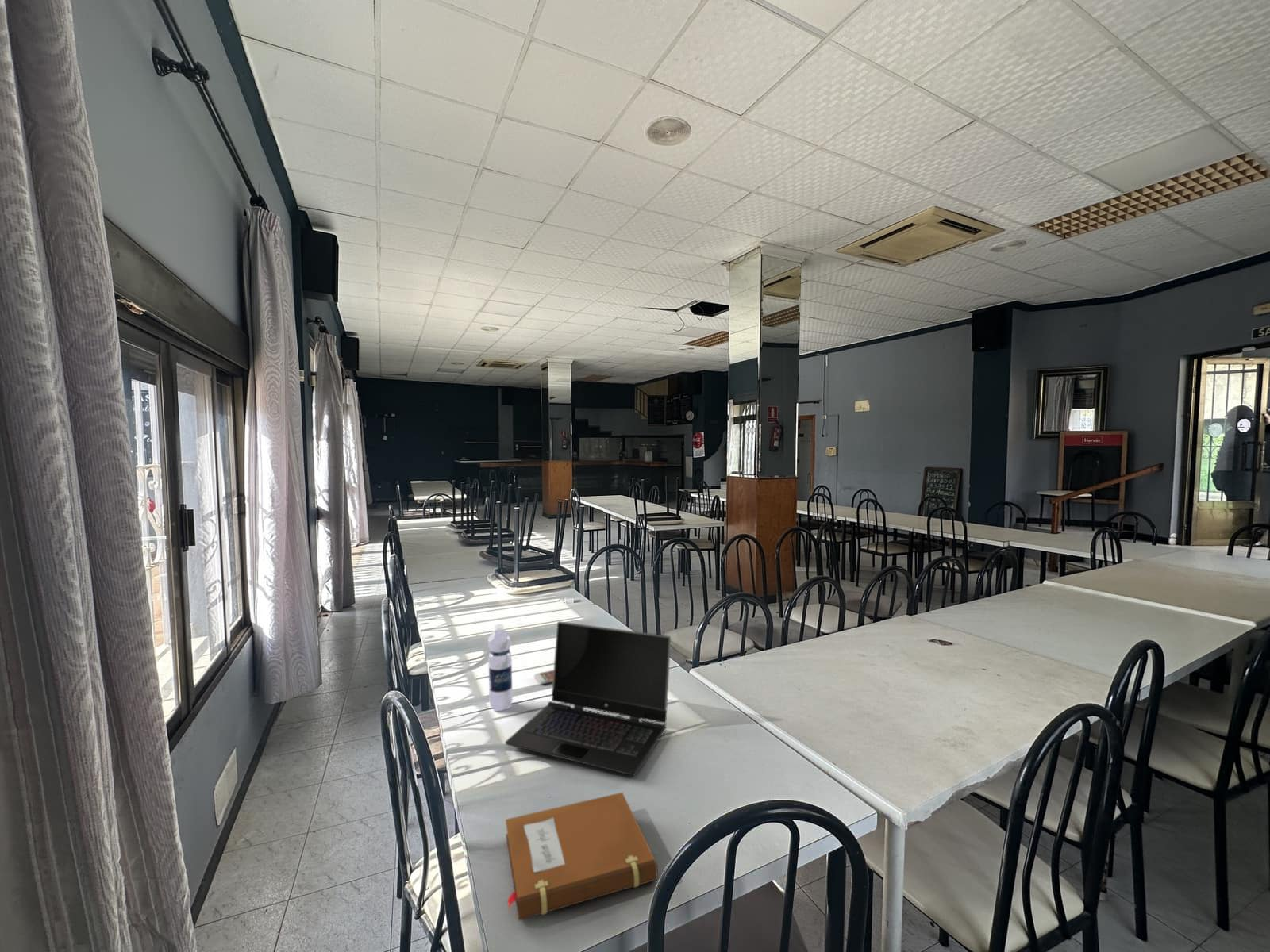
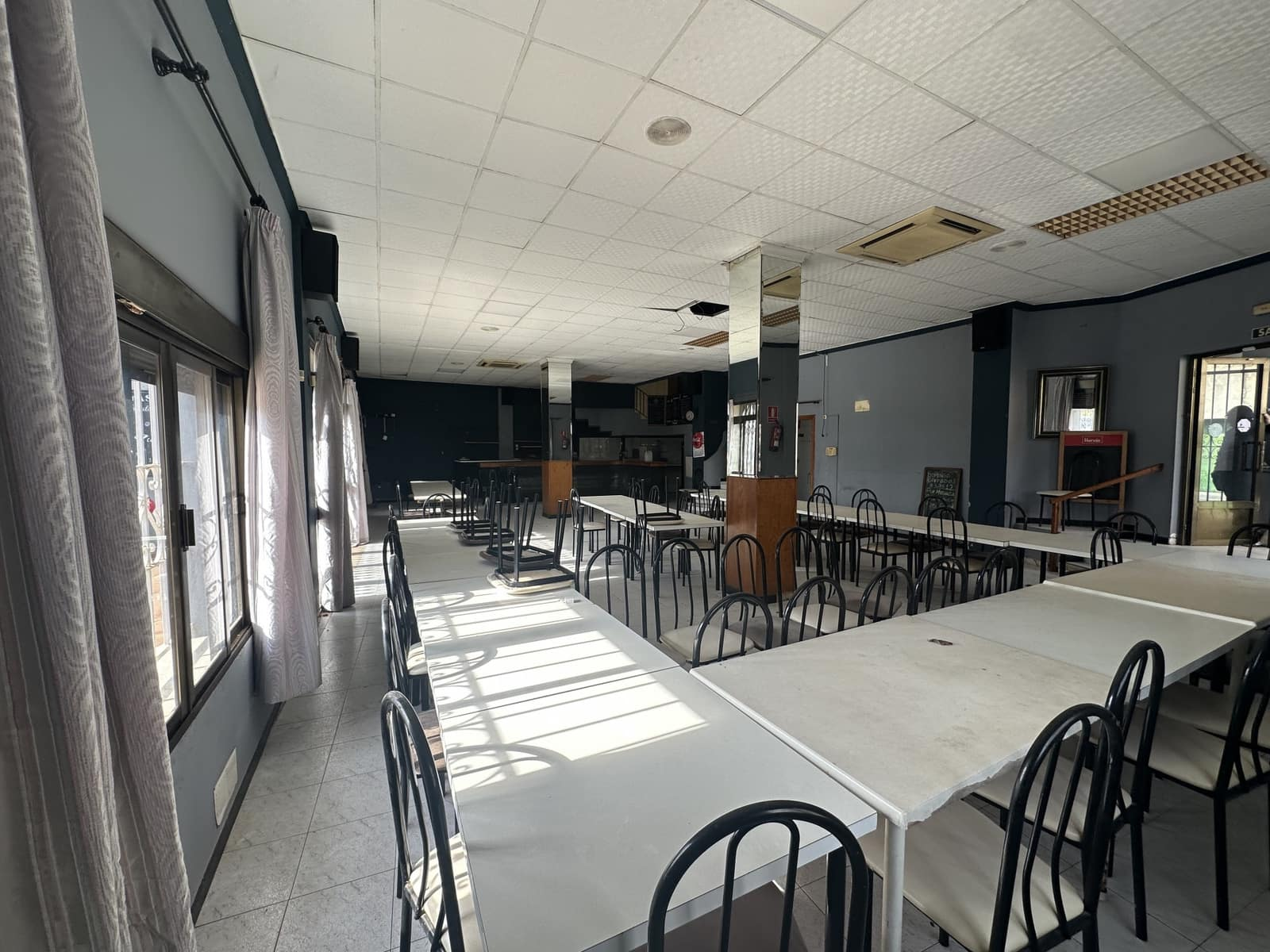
- smartphone (552, 674)
- laptop computer (591, 690)
- notebook (574, 850)
- water bottle (500, 666)
